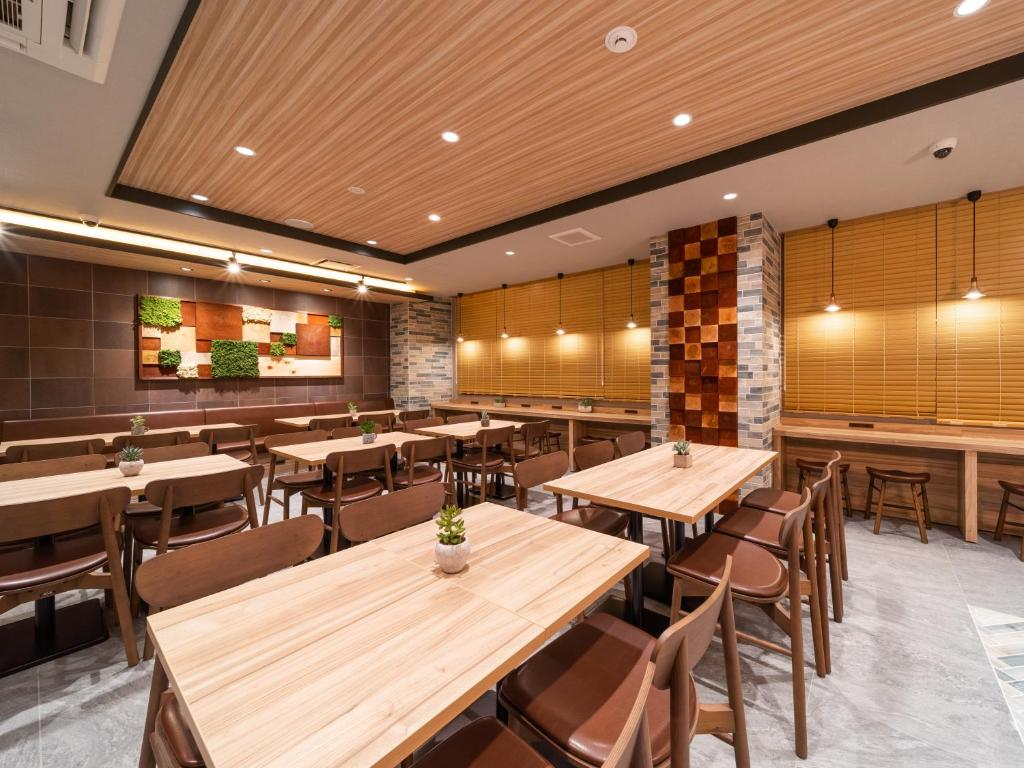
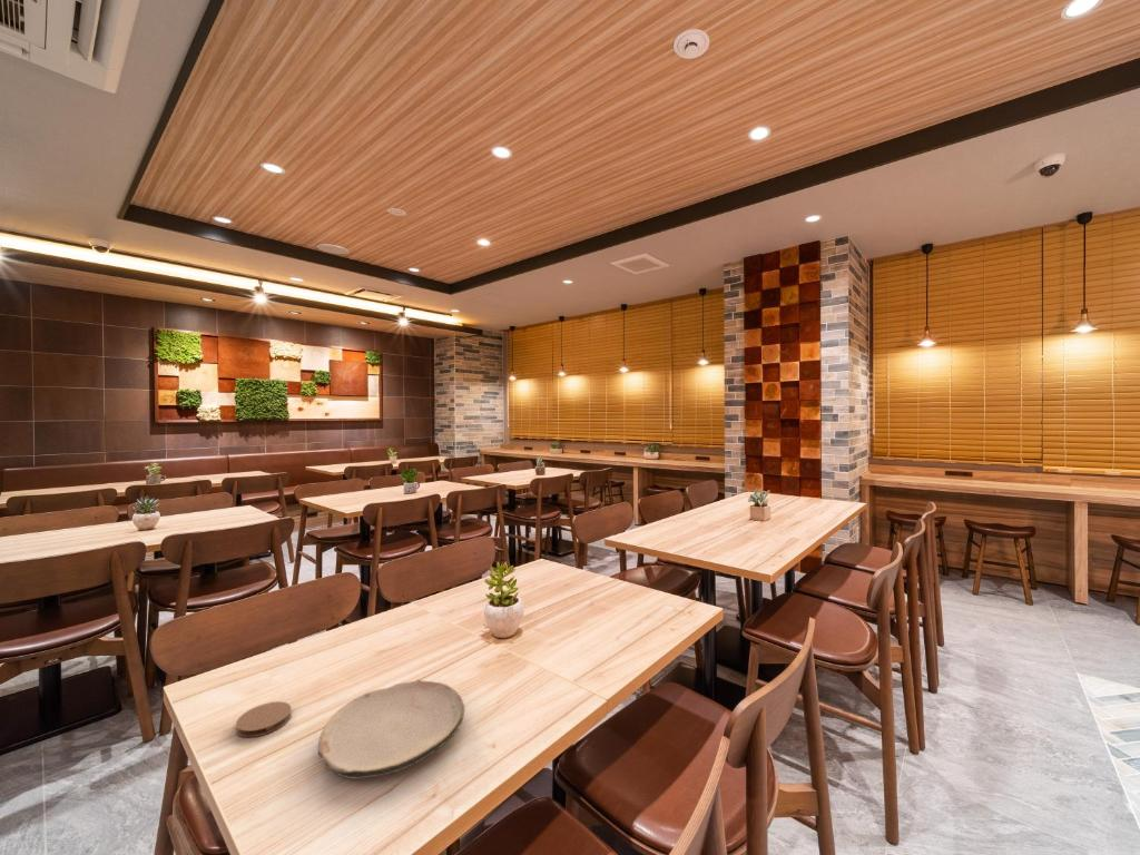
+ coaster (264, 718)
+ plate (394, 725)
